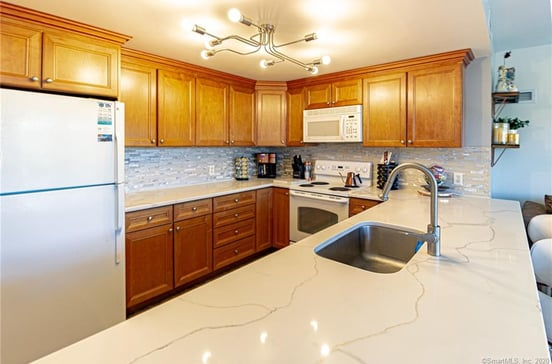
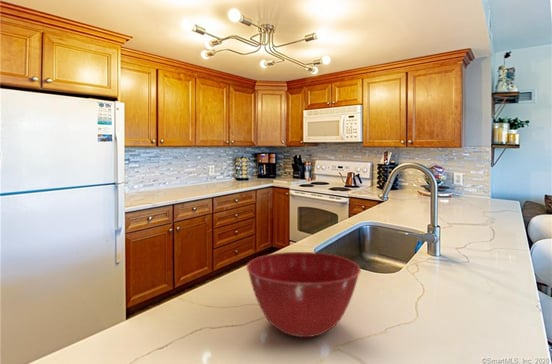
+ mixing bowl (302, 293)
